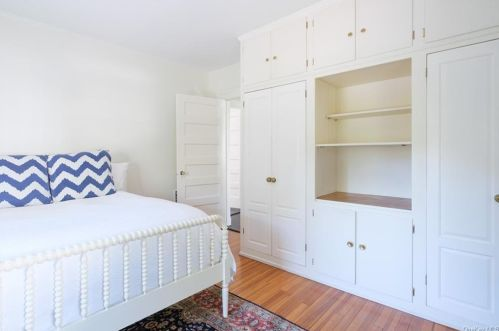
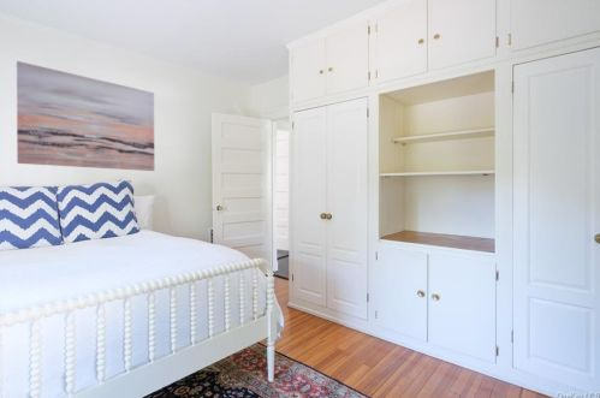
+ wall art (94, 123)
